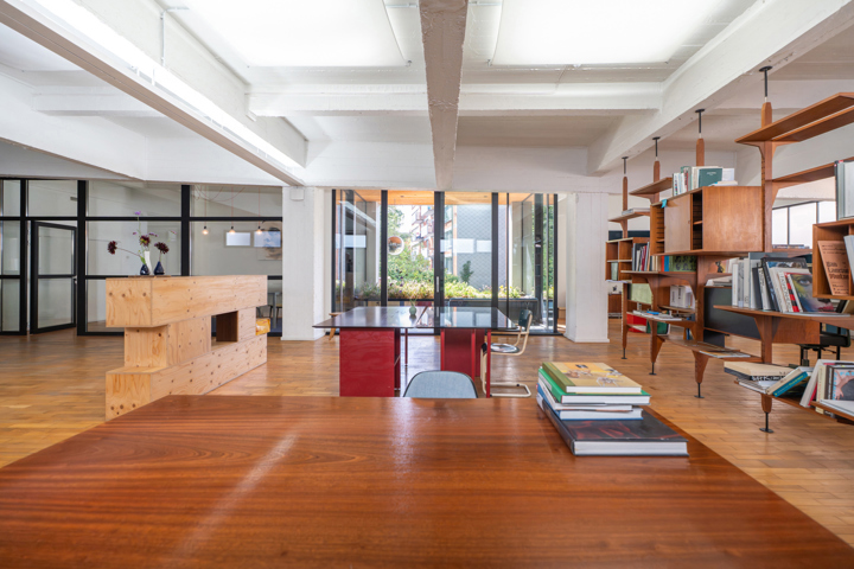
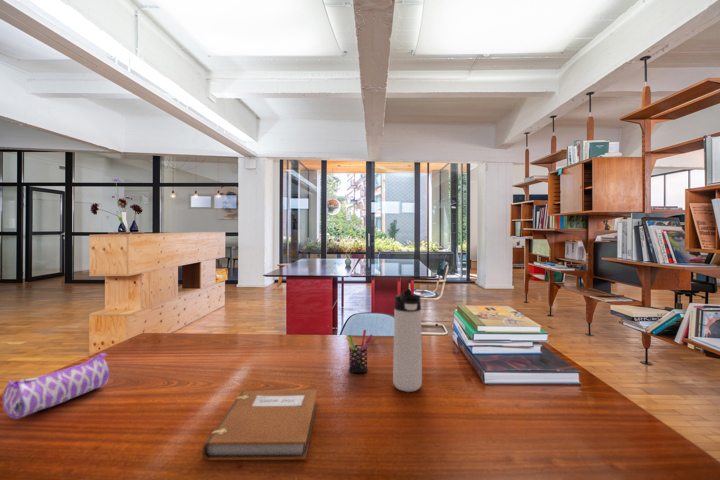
+ pencil case (59, 383)
+ thermos bottle (408, 340)
+ notebook (268, 418)
+ pen holder (357, 349)
